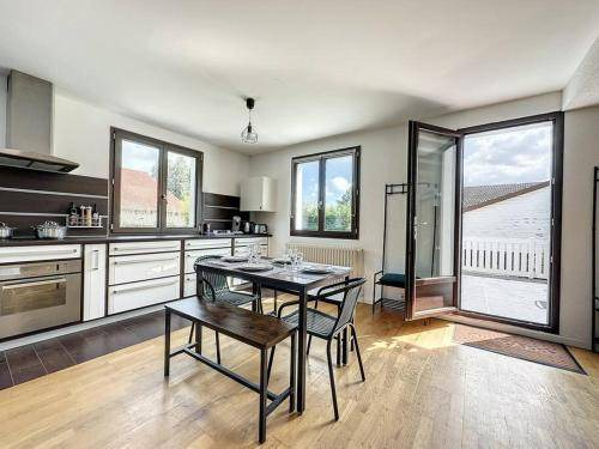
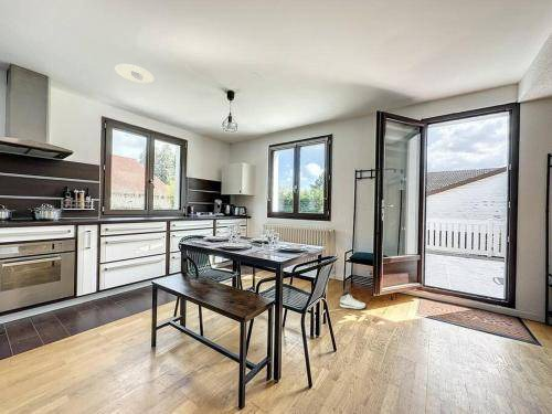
+ sneaker (352, 299)
+ recessed light (135, 72)
